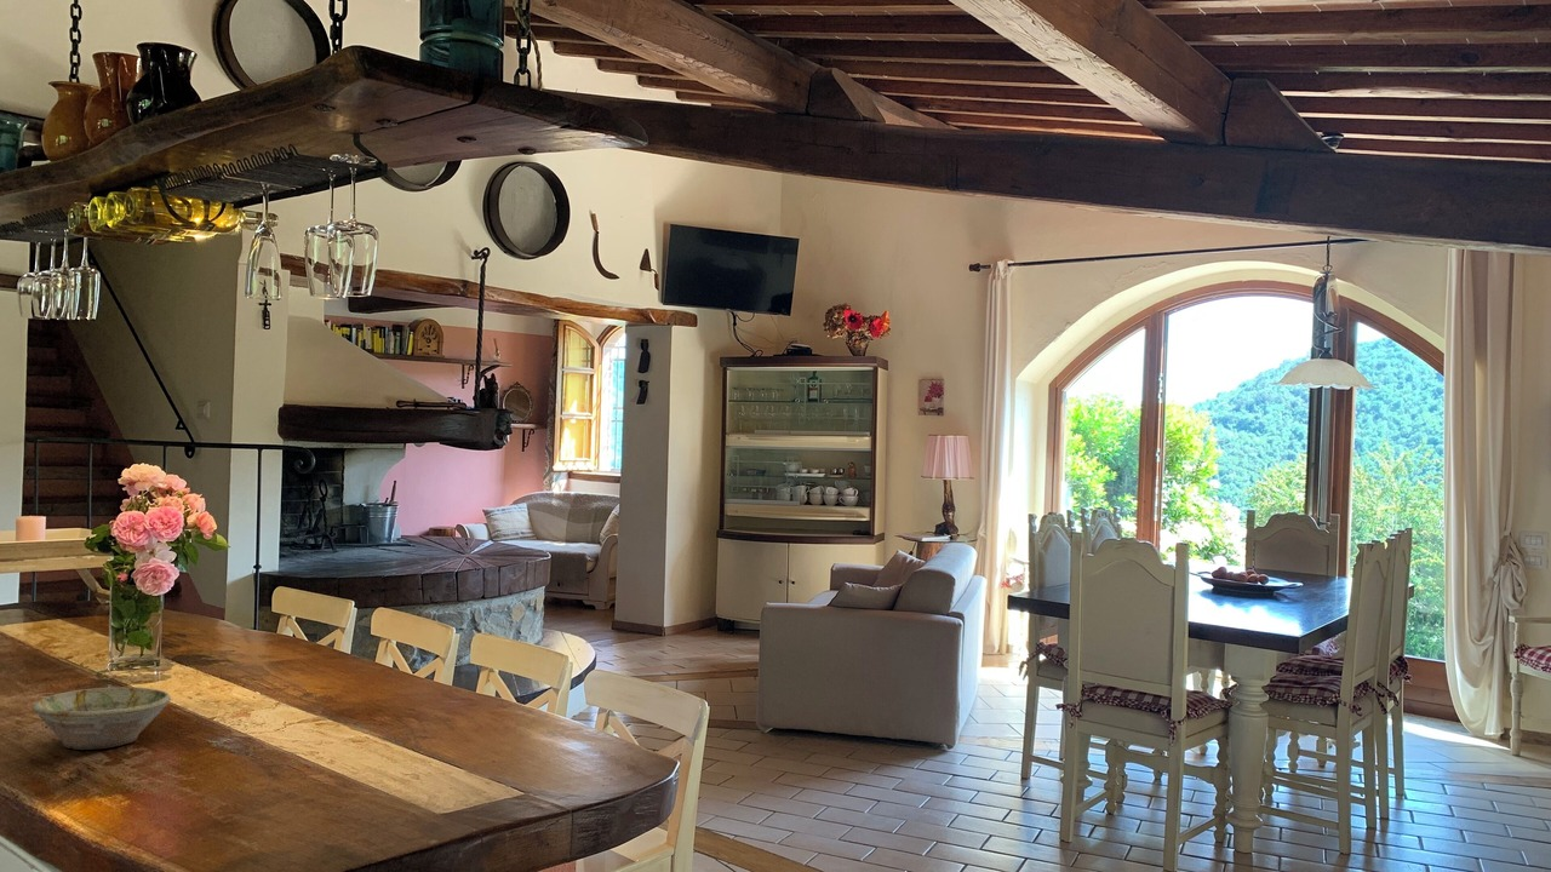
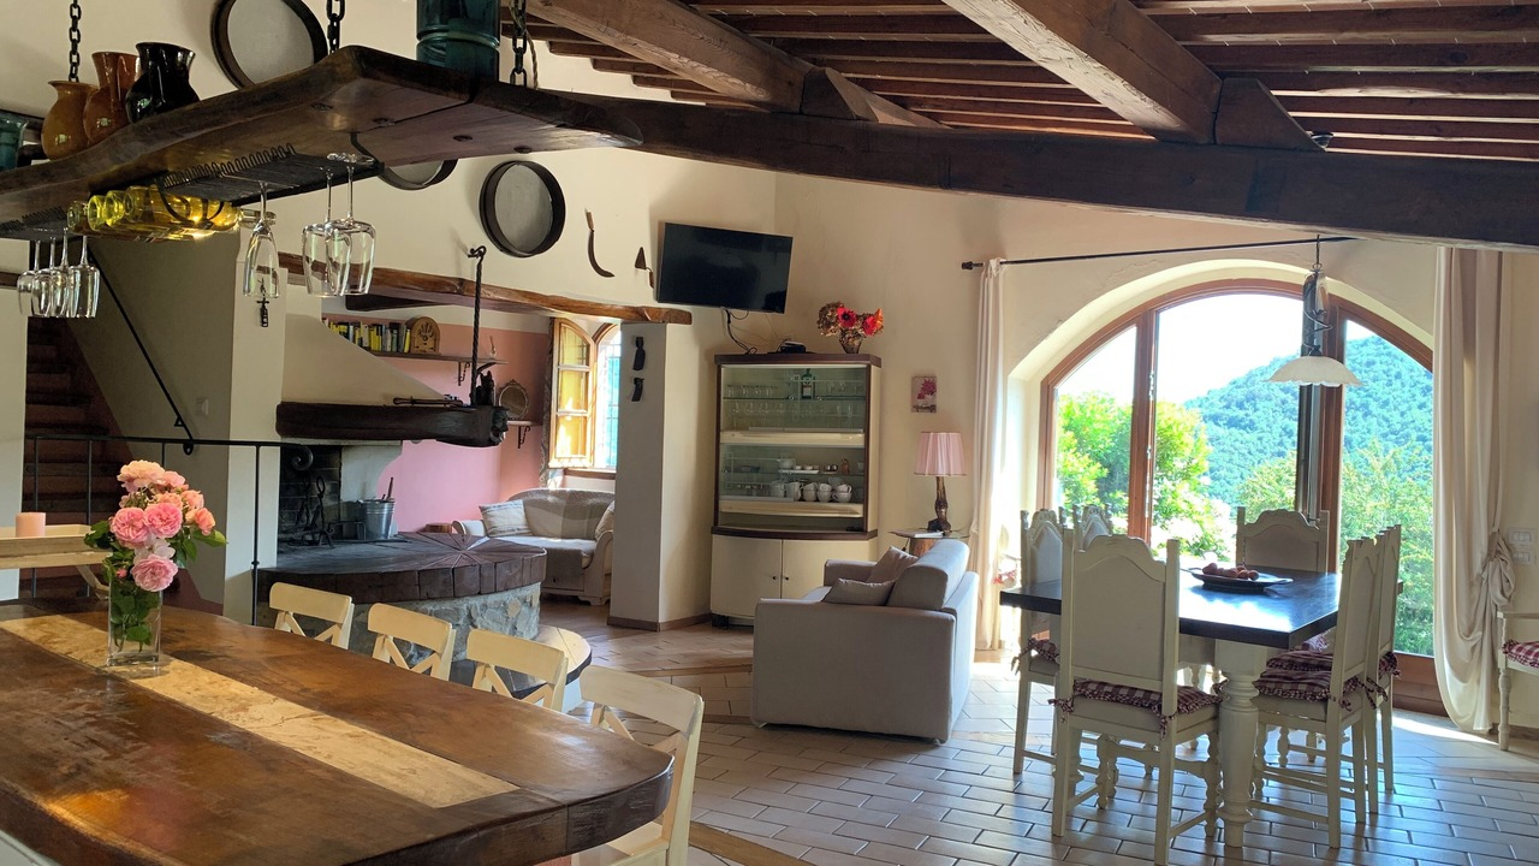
- bowl (103, 719)
